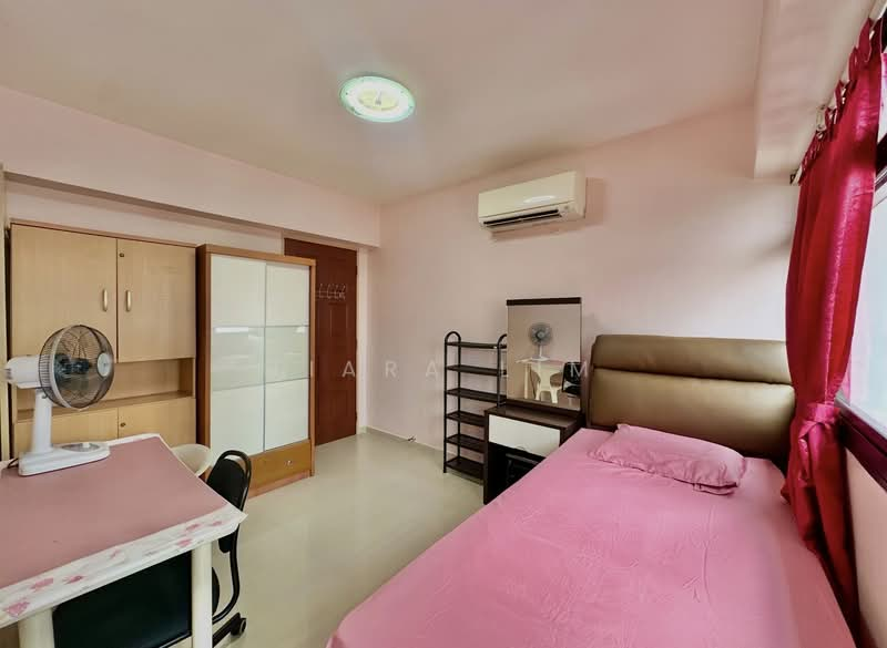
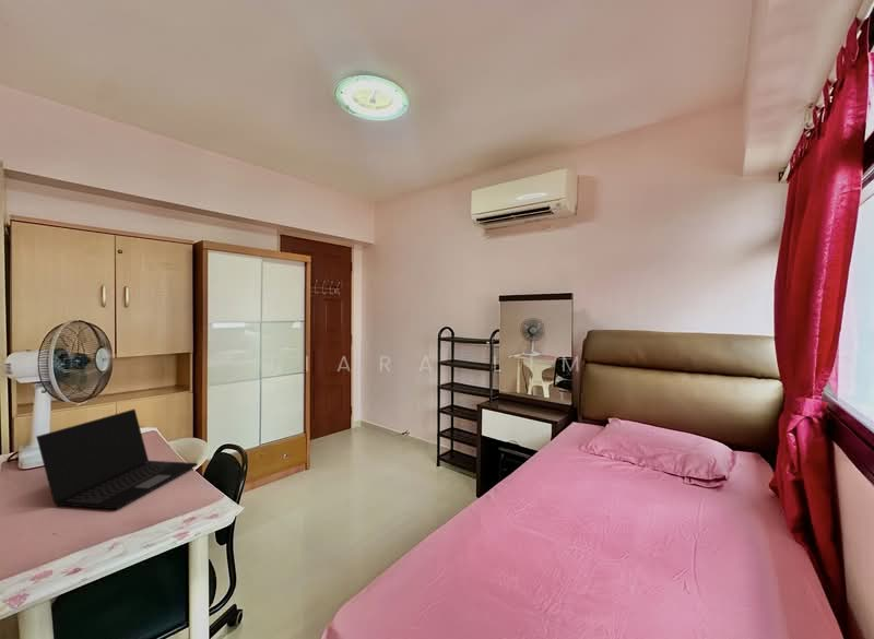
+ laptop (126, 452)
